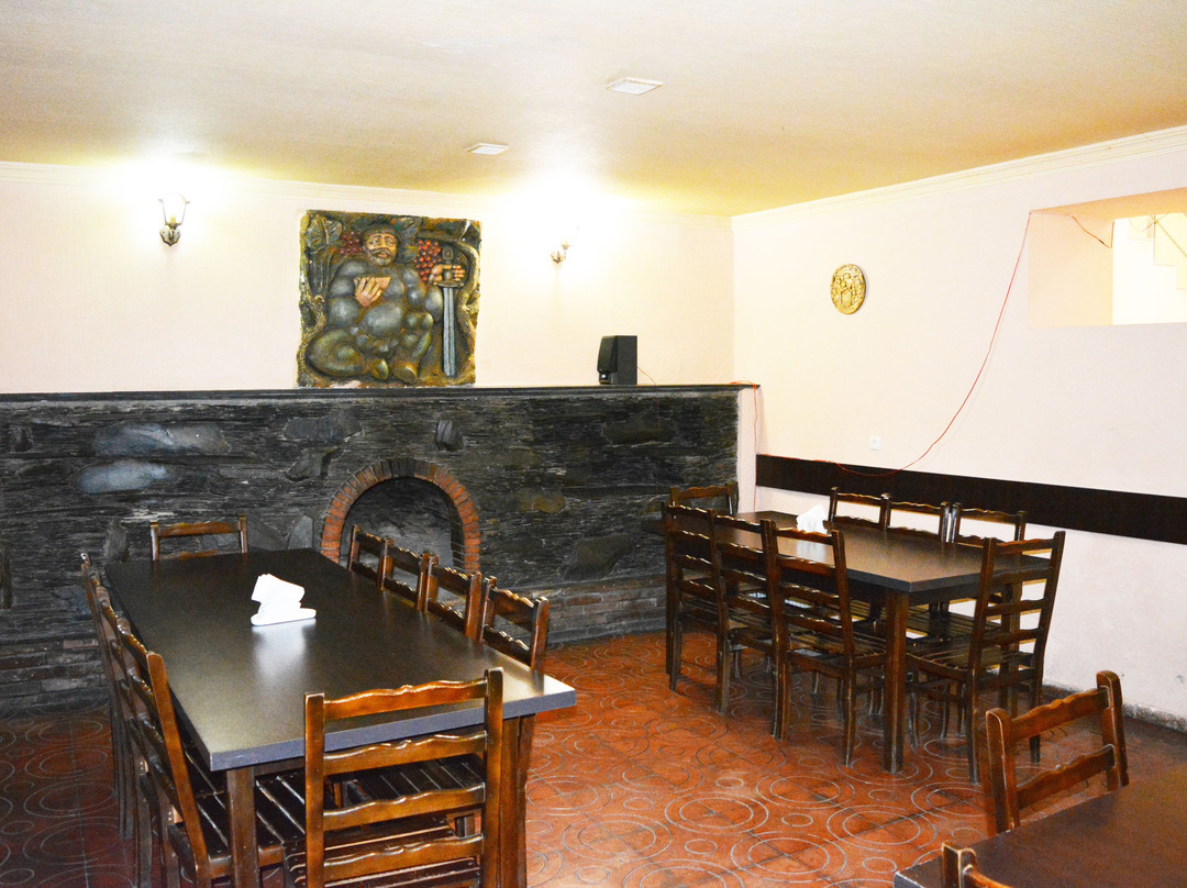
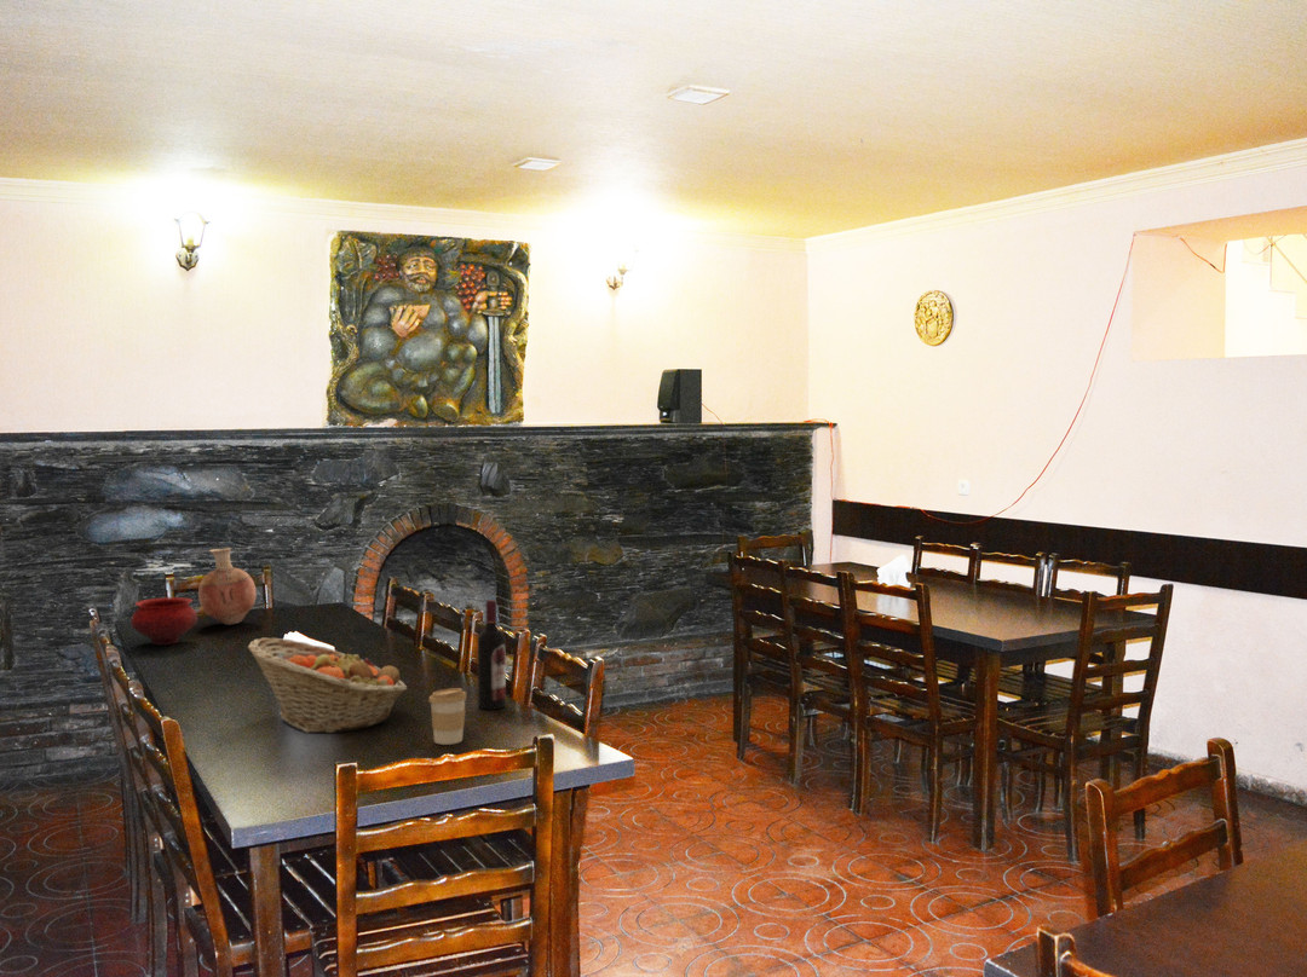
+ vase (226, 585)
+ bowl (165, 622)
+ fruit basket (327, 678)
+ coffee cup (448, 715)
+ wine bottle (491, 653)
